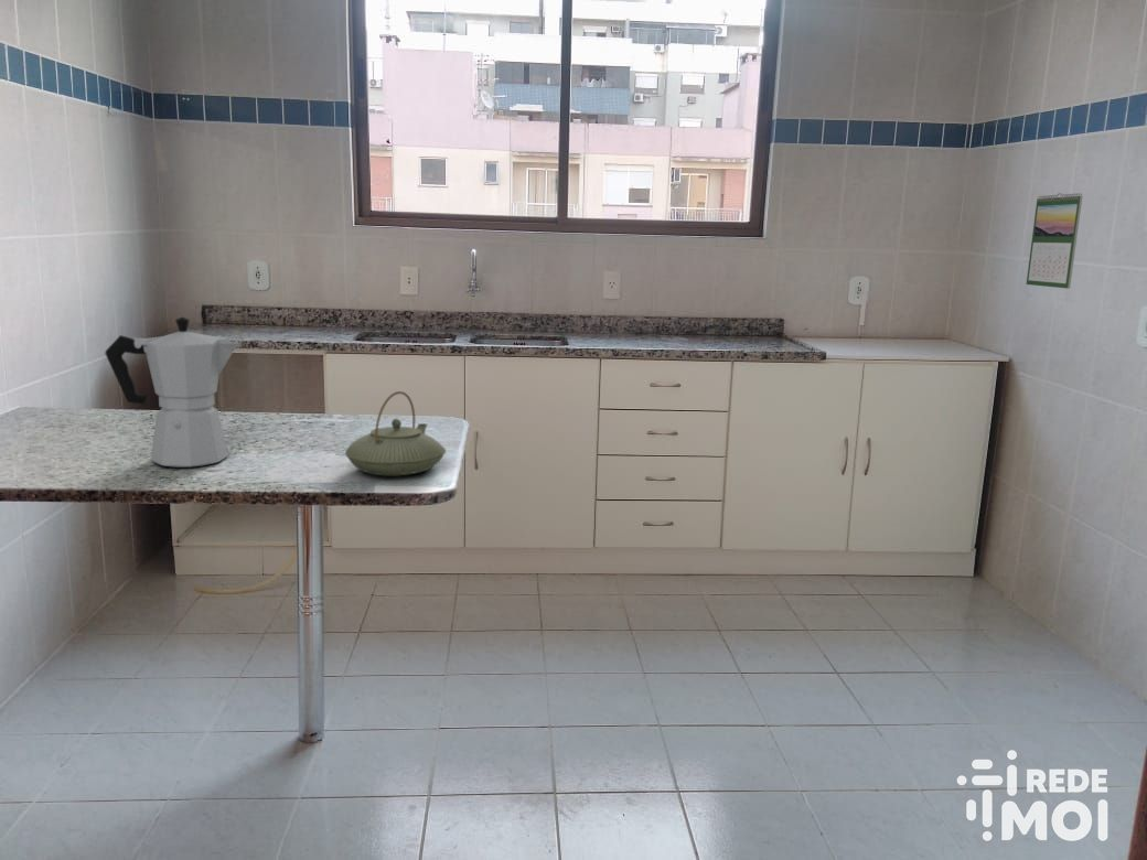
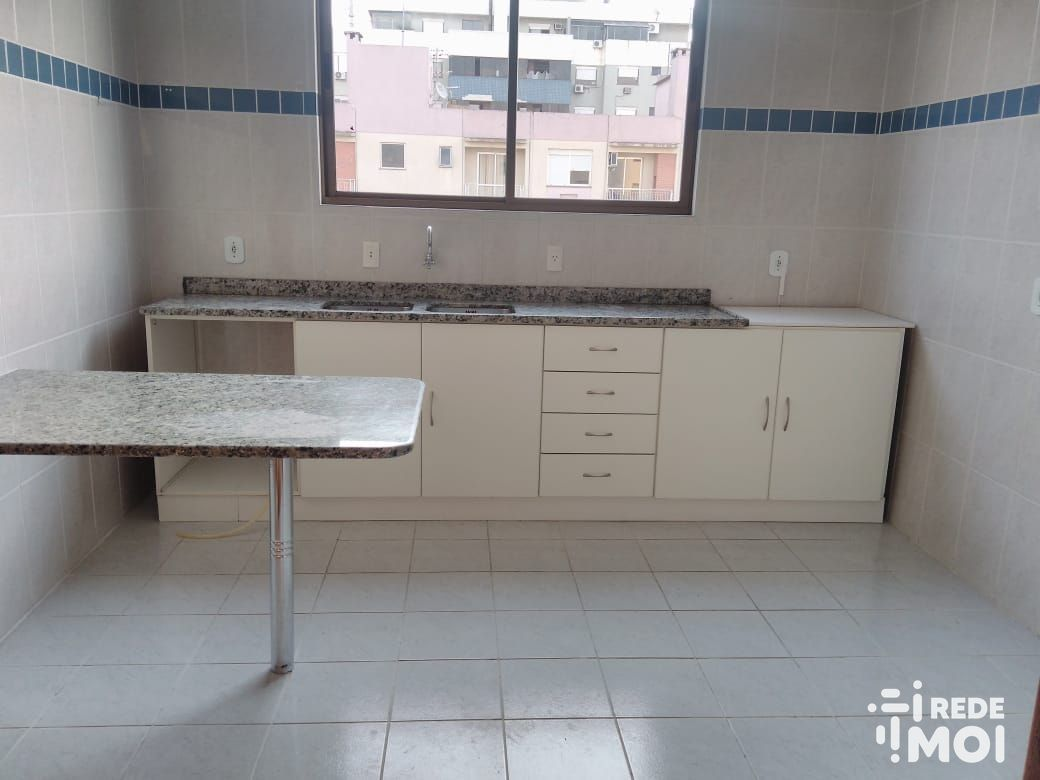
- calendar (1053, 239)
- moka pot (176, 389)
- teapot (399, 429)
